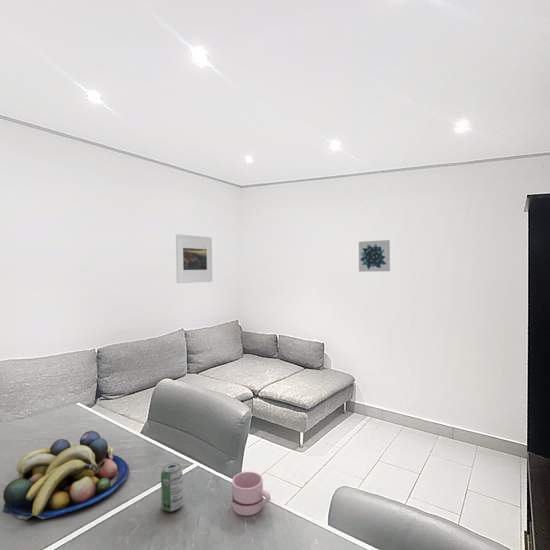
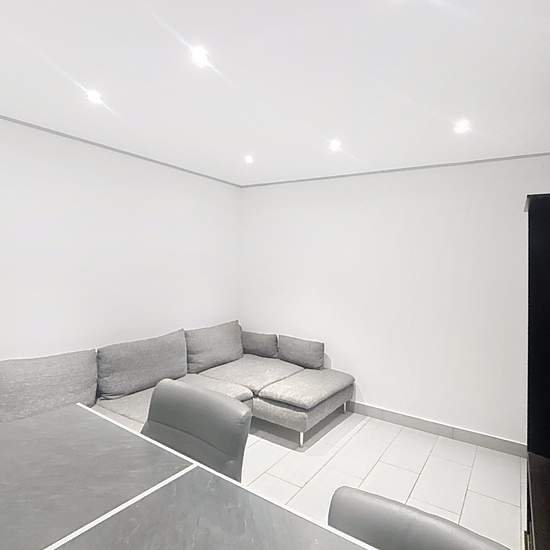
- beverage can (172, 486)
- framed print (195, 259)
- wall art (374, 256)
- mug (251, 494)
- fruit bowl (71, 463)
